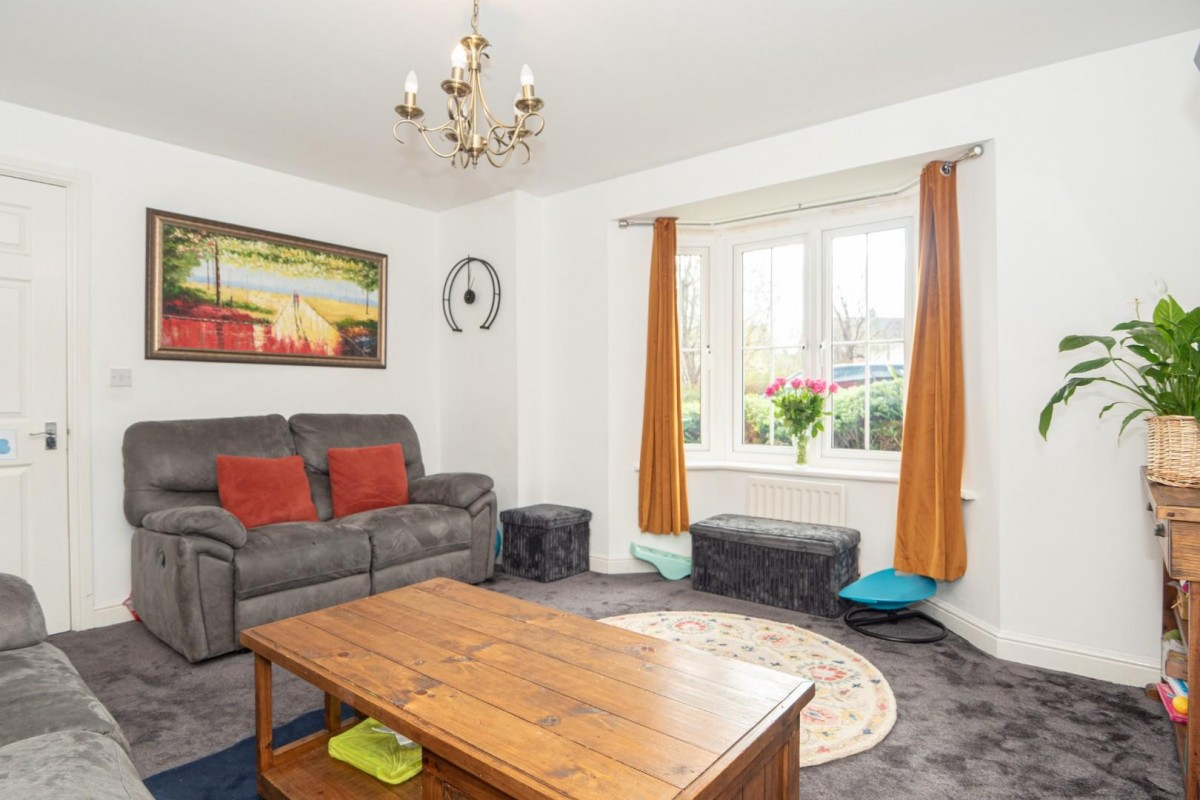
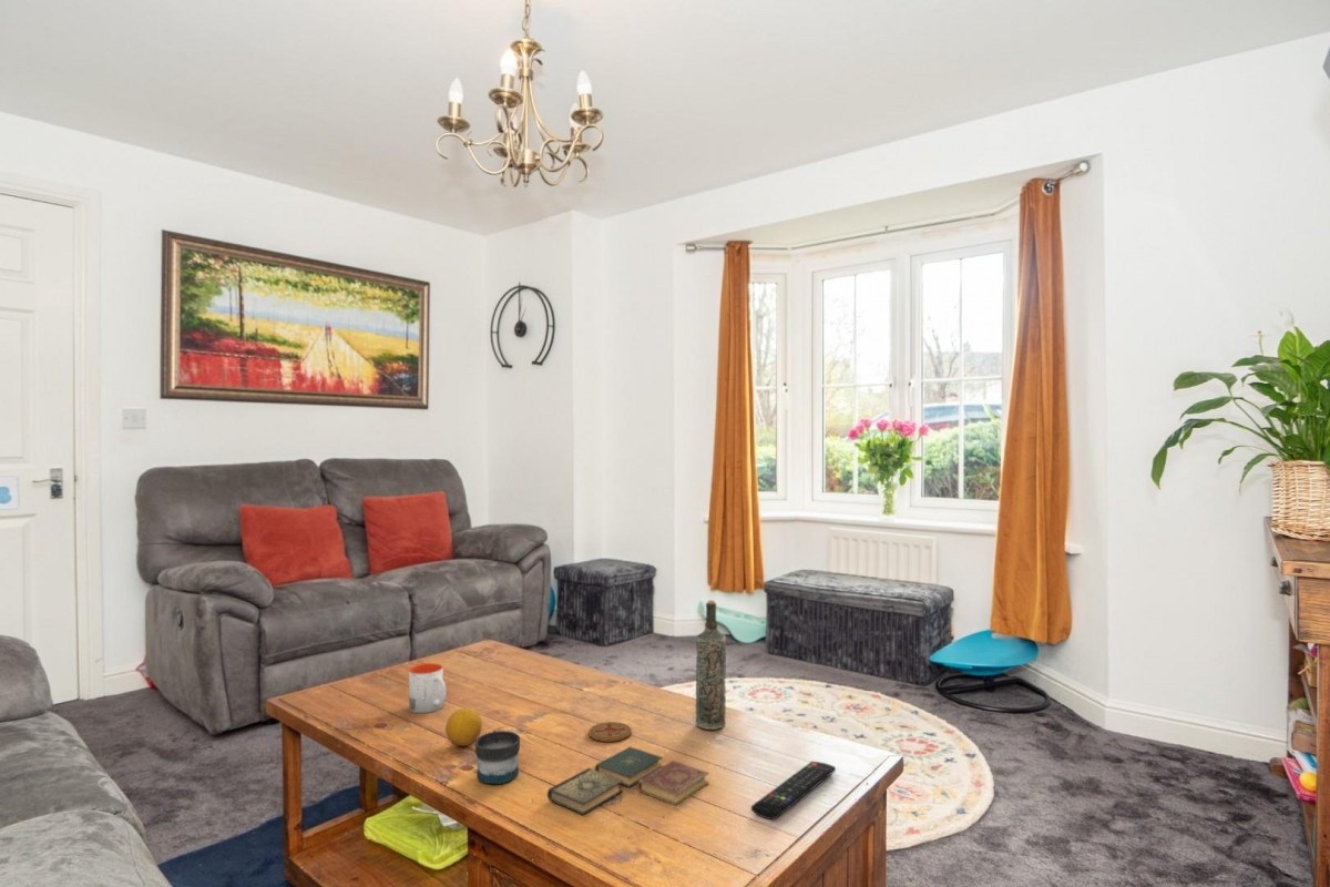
+ mug (430, 689)
+ mug (494, 756)
+ coaster (610, 731)
+ remote control (796, 787)
+ fruit (463, 726)
+ bottle (710, 663)
+ book (630, 785)
